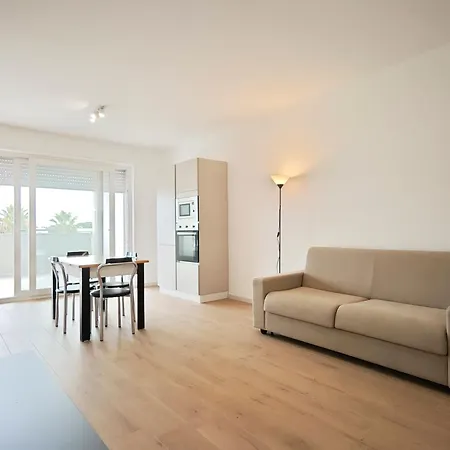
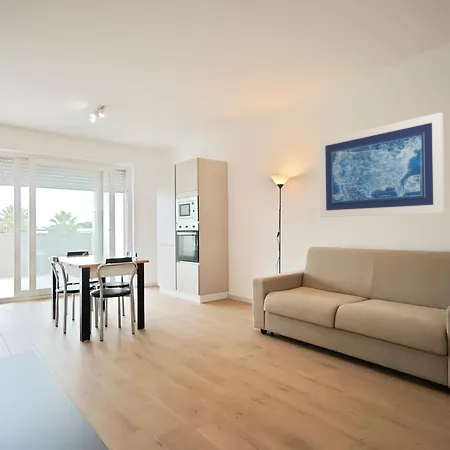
+ wall art (373, 172)
